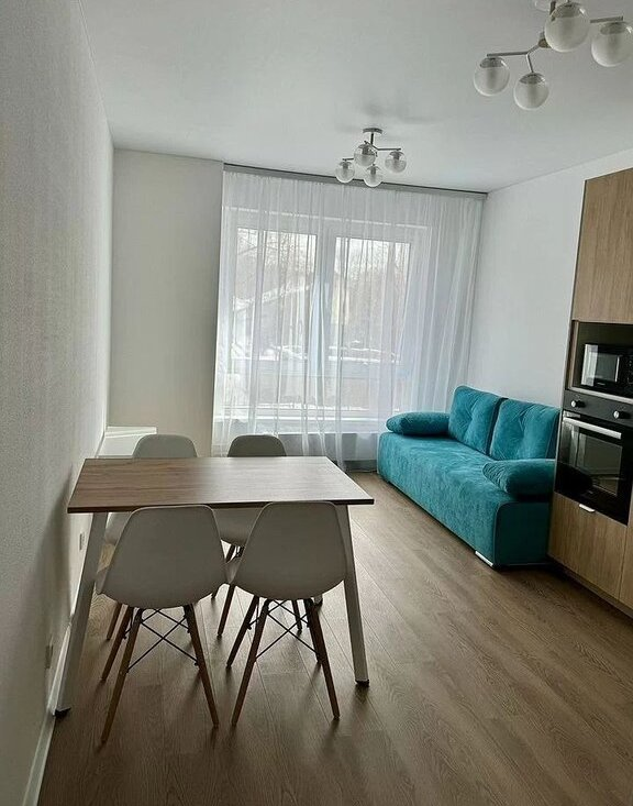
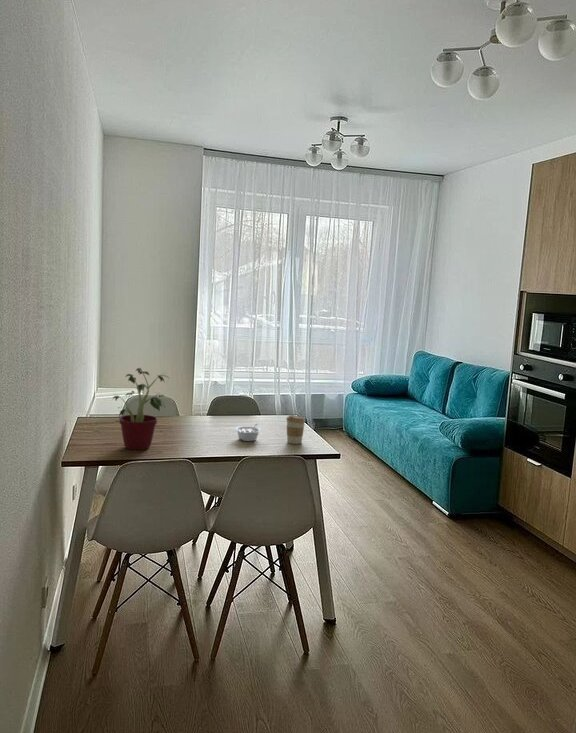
+ legume (247, 432)
+ potted plant (139, 405)
+ coffee cup (295, 428)
